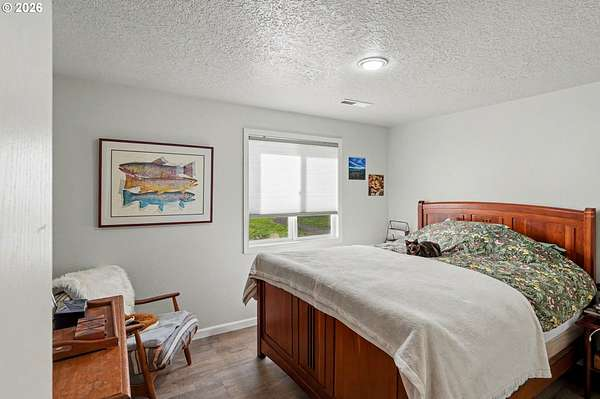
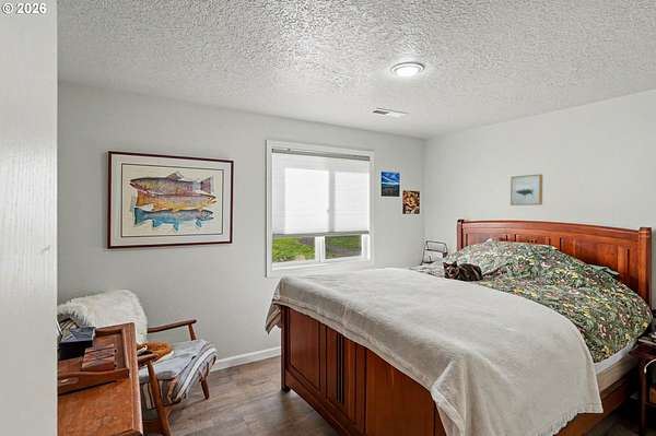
+ wall art (526, 190)
